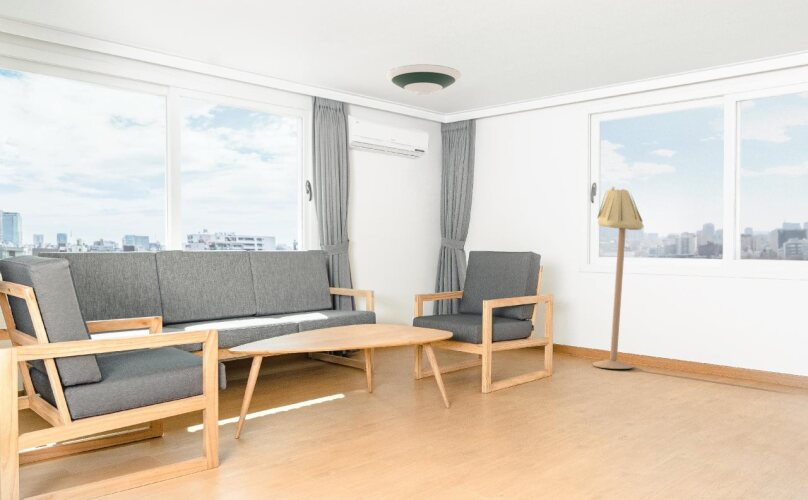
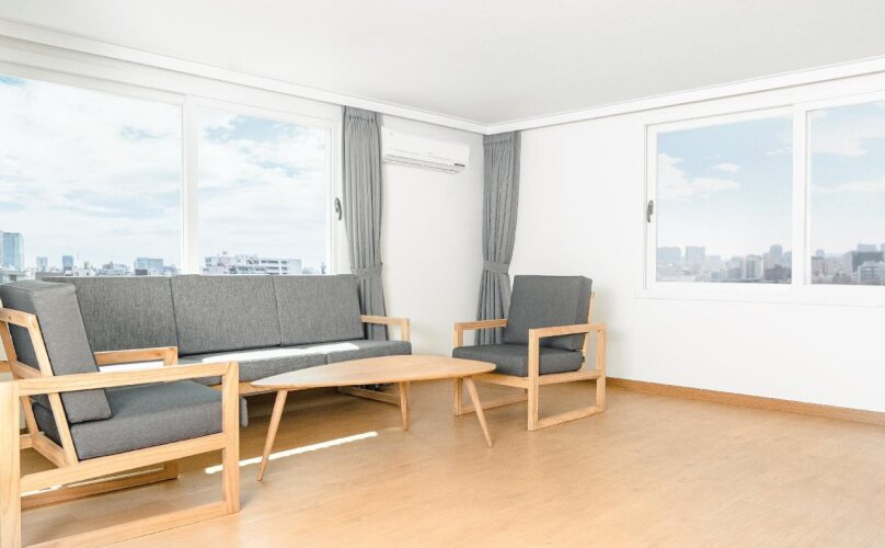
- floor lamp (618, 275)
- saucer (423, 84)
